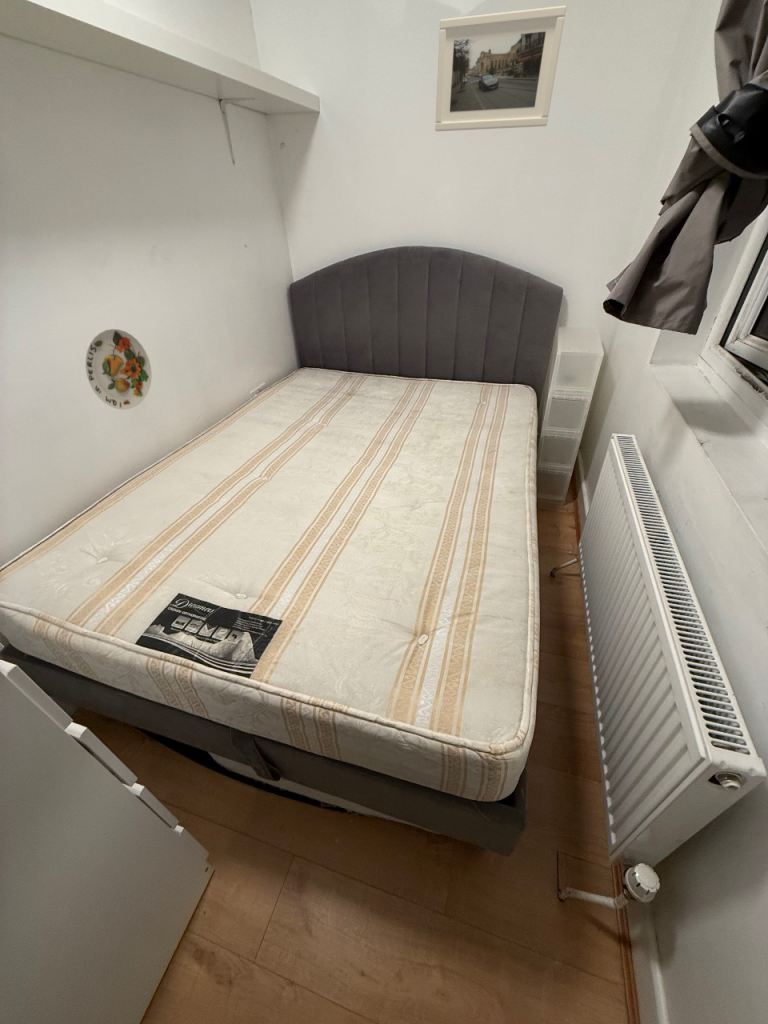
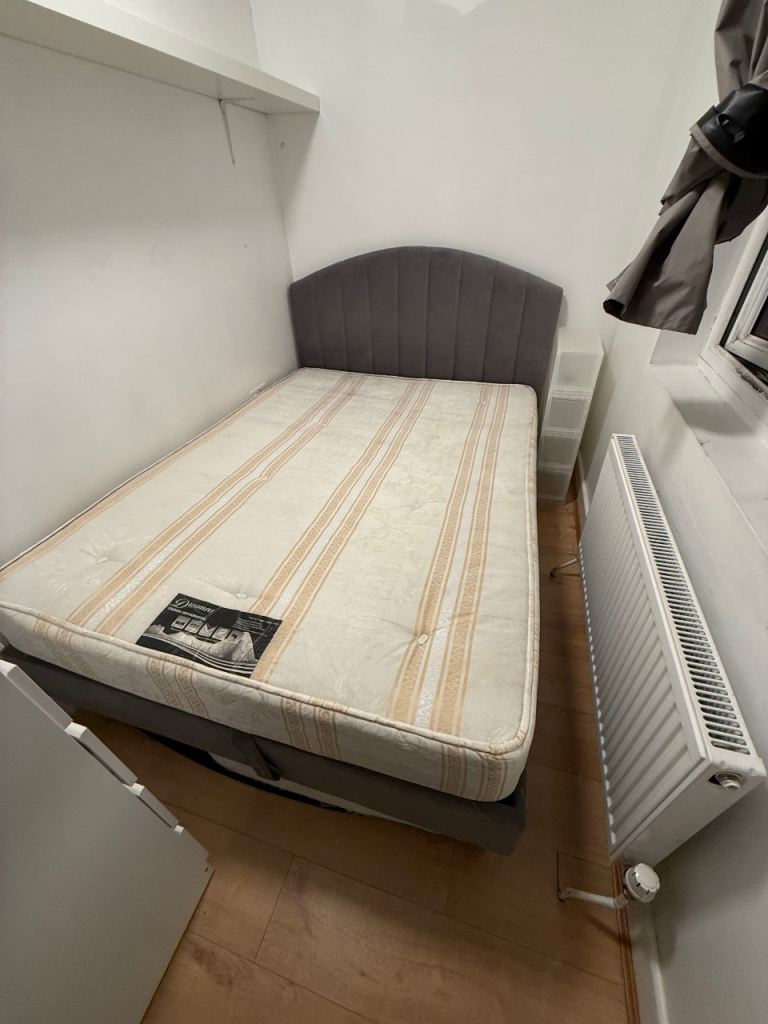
- decorative plate (120, 370)
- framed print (494, 74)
